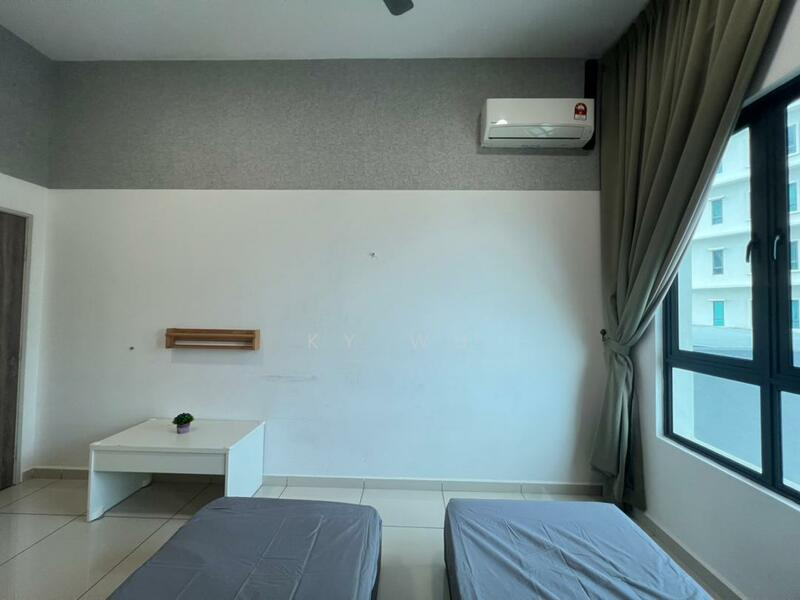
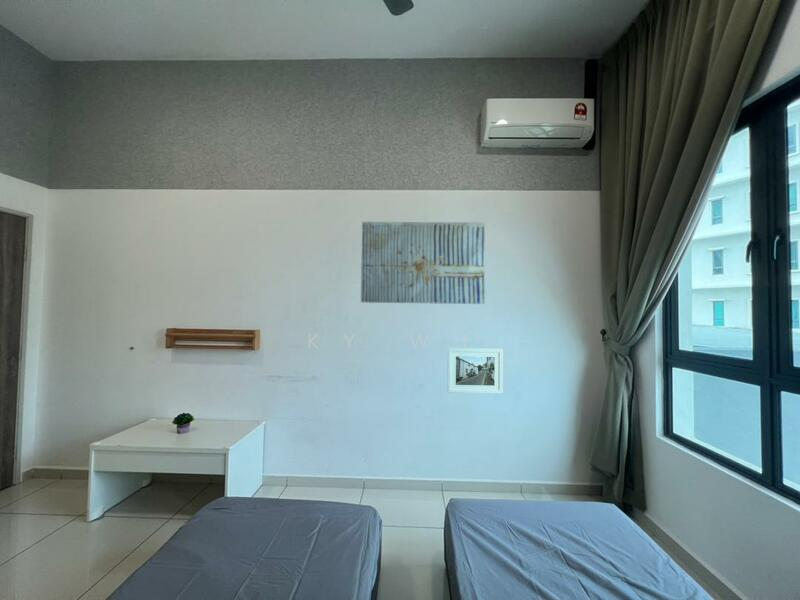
+ wall art (422, 262)
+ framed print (475, 370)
